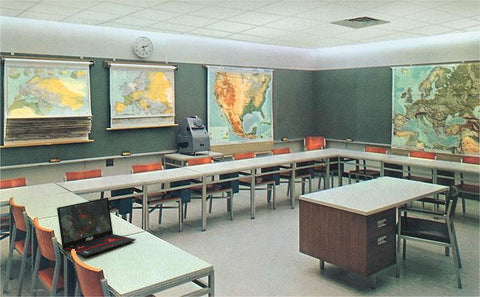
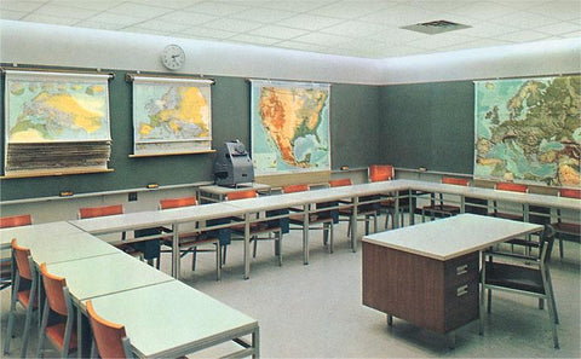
- laptop (97, 225)
